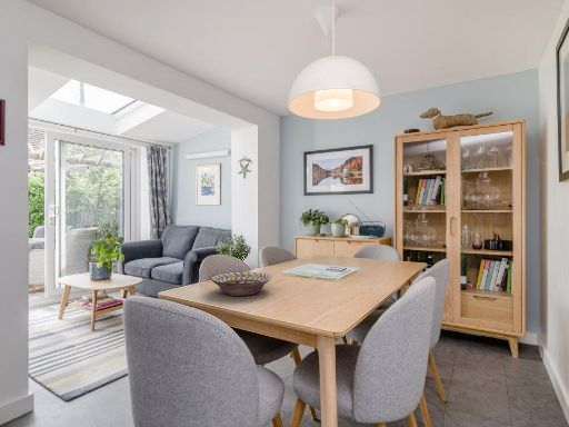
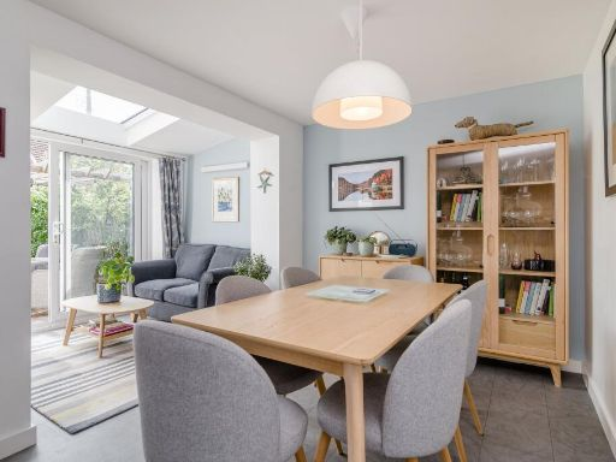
- decorative bowl (241, 285)
